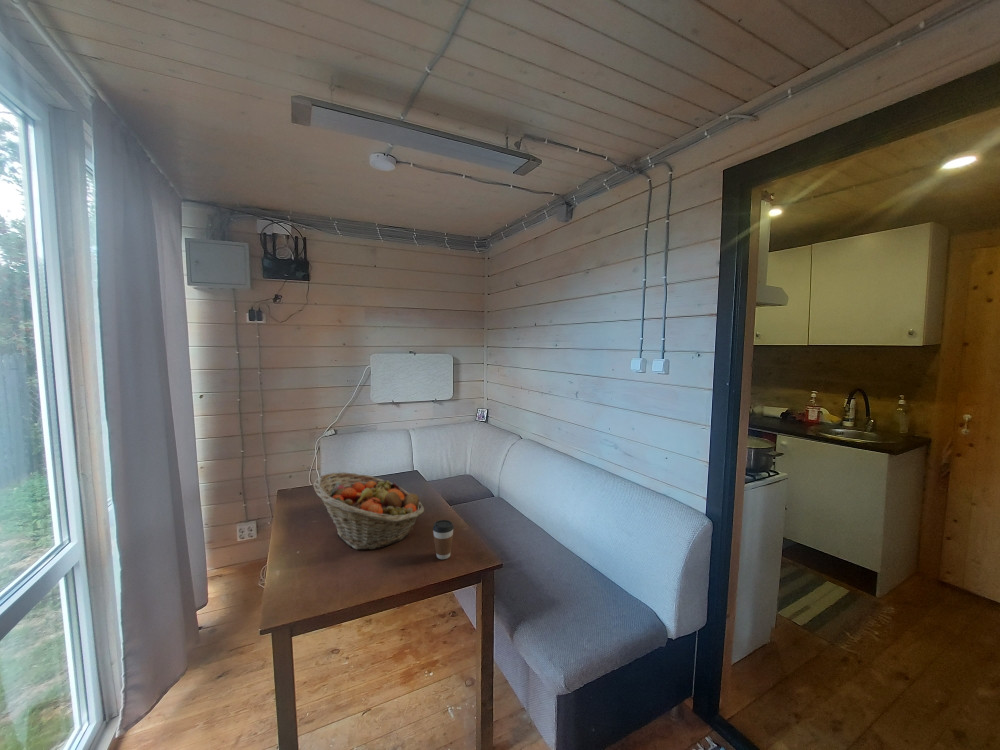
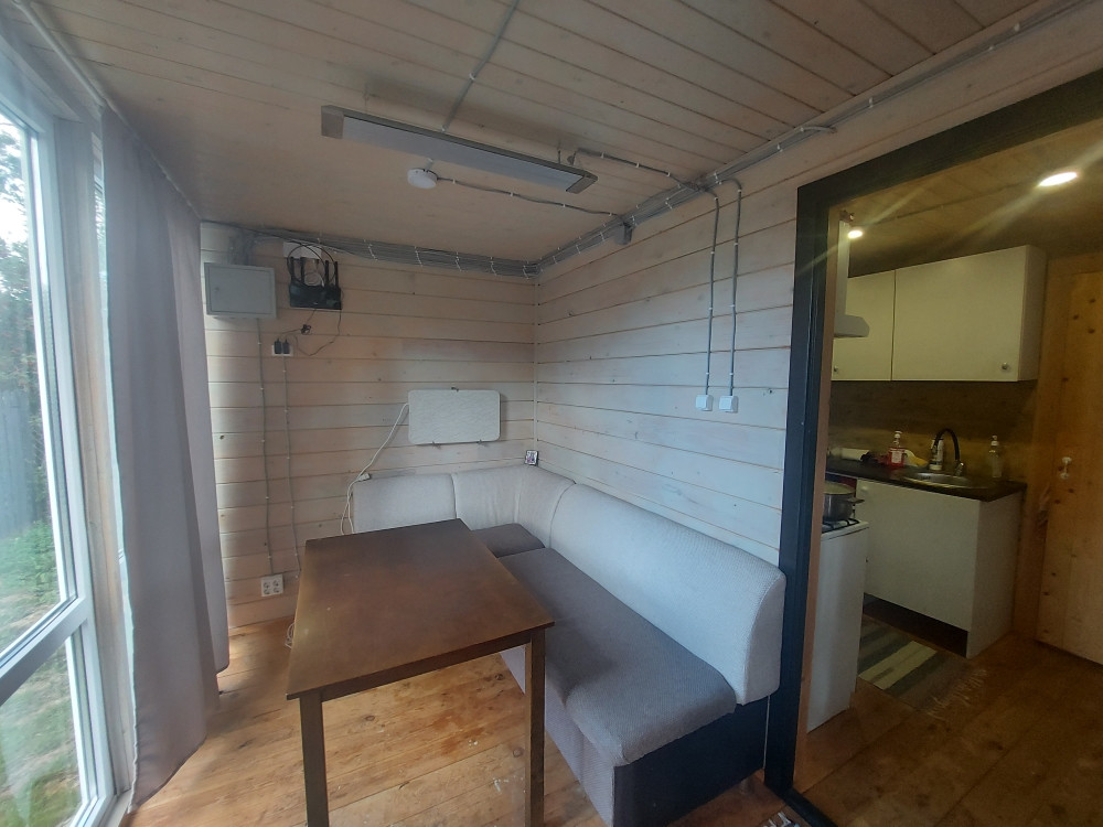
- fruit basket (369, 503)
- coffee cup (443, 539)
